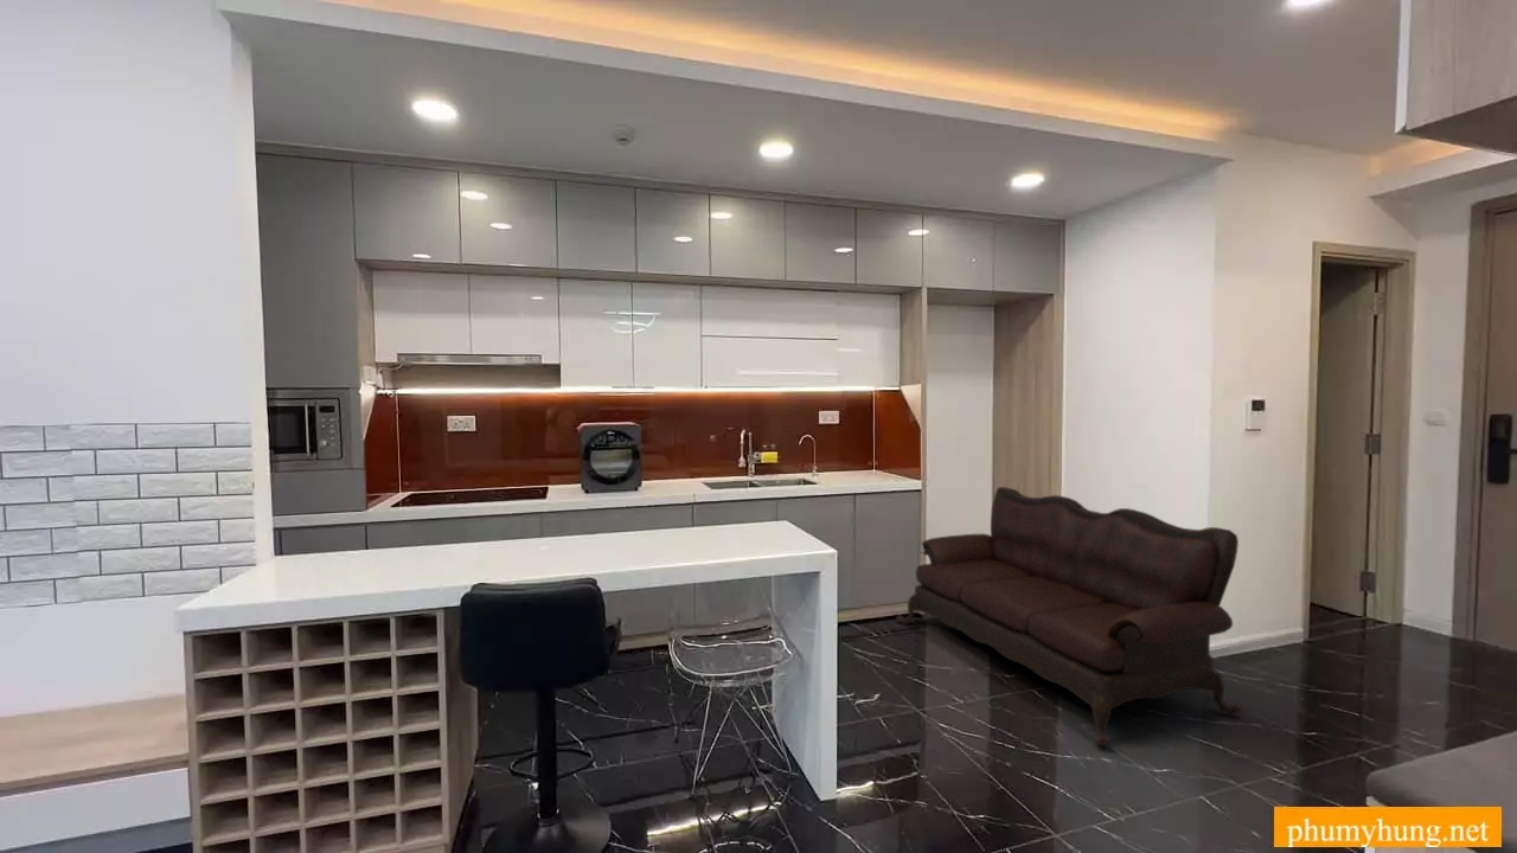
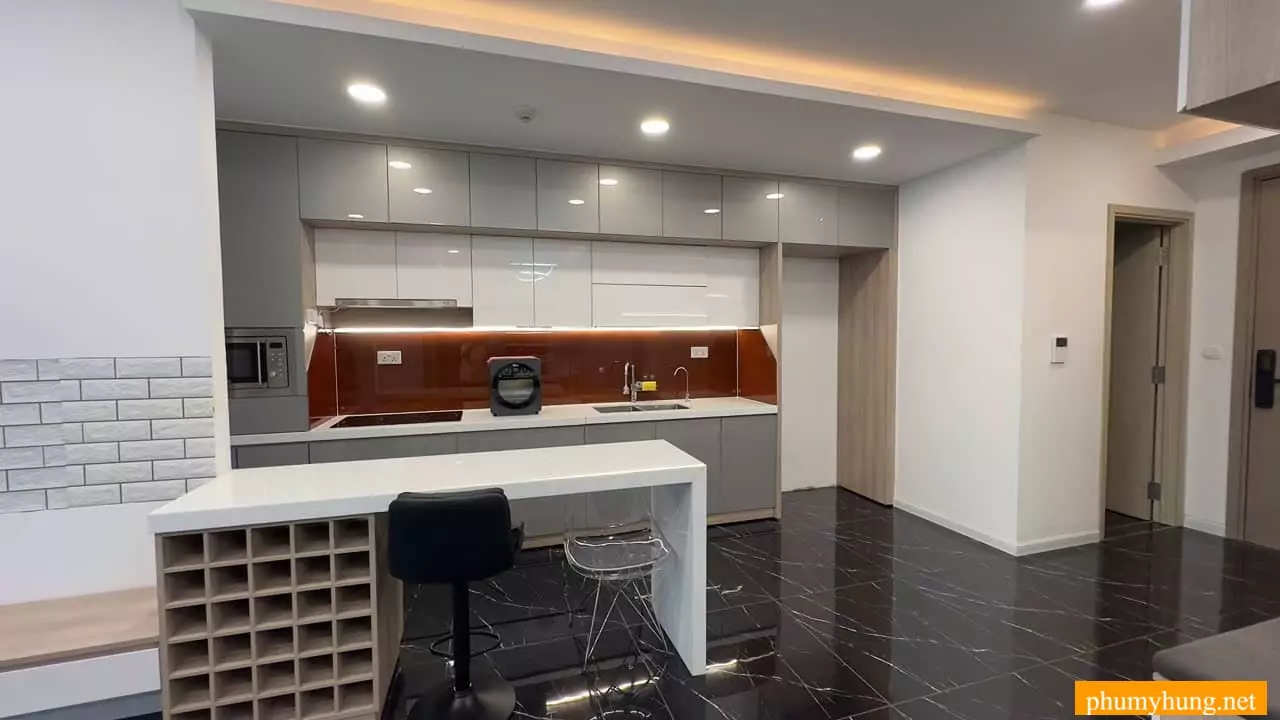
- sofa (1039, 584)
